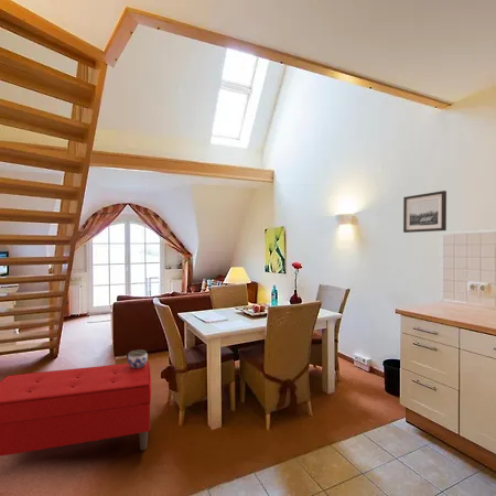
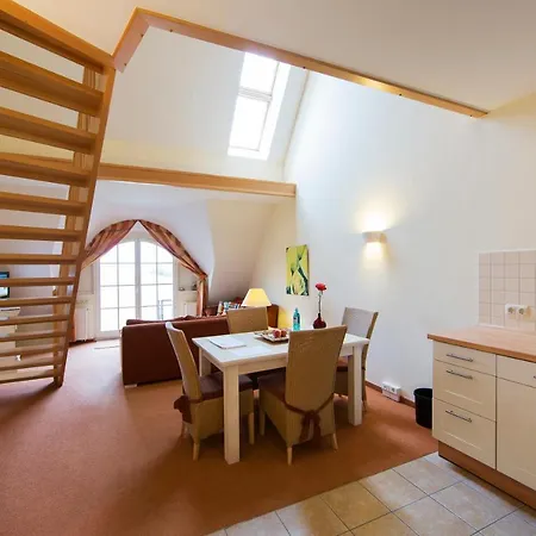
- wall art (423, 213)
- jar (137, 358)
- bench (75, 412)
